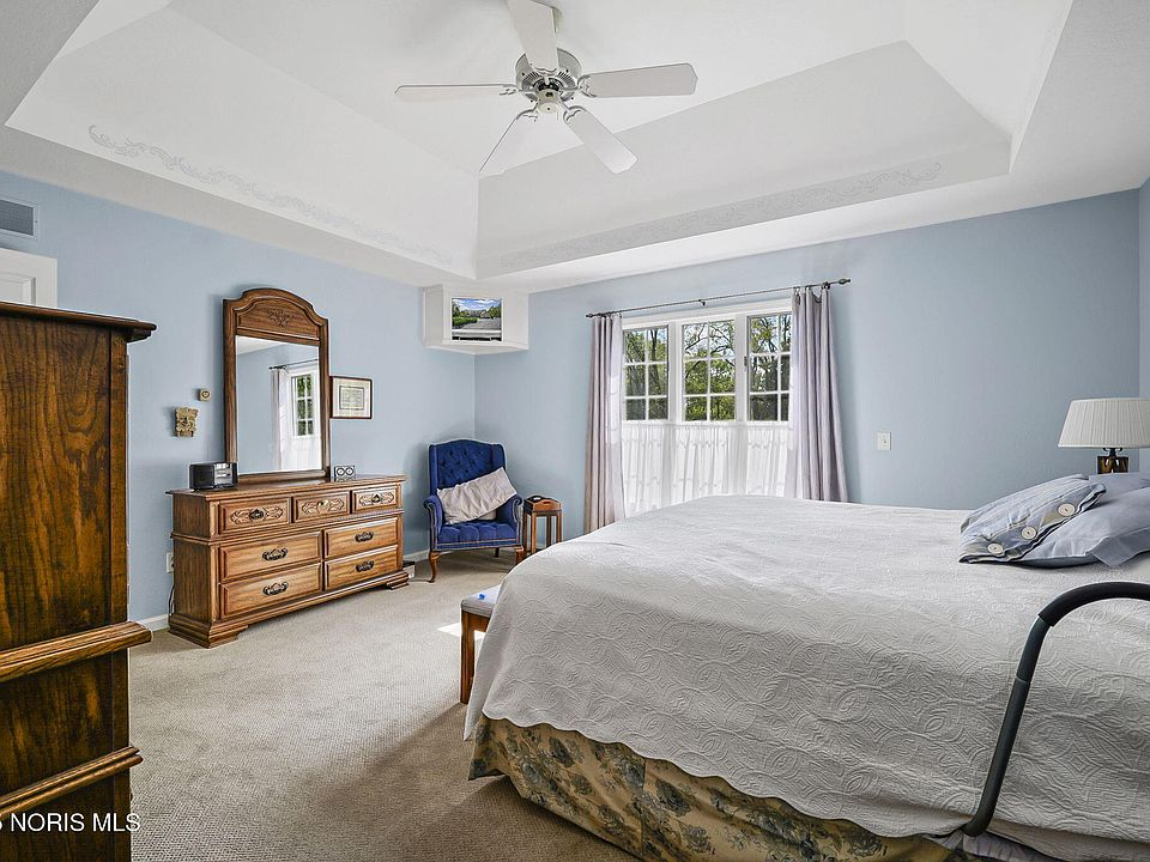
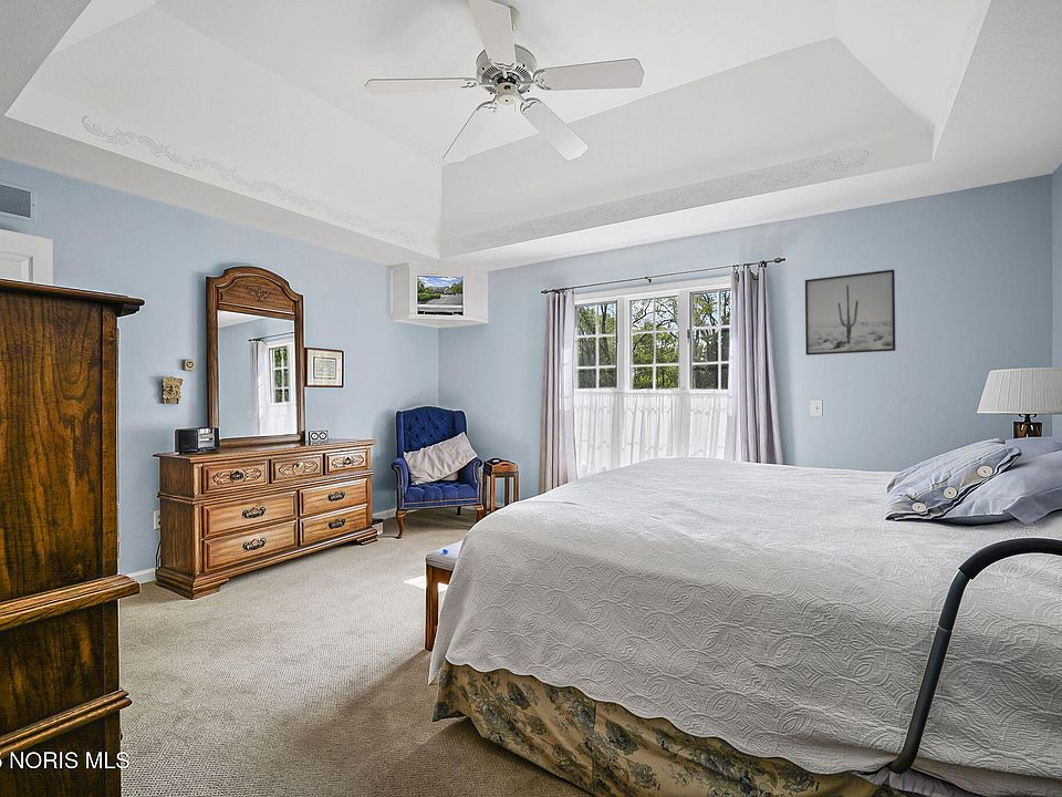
+ wall art (848, 313)
